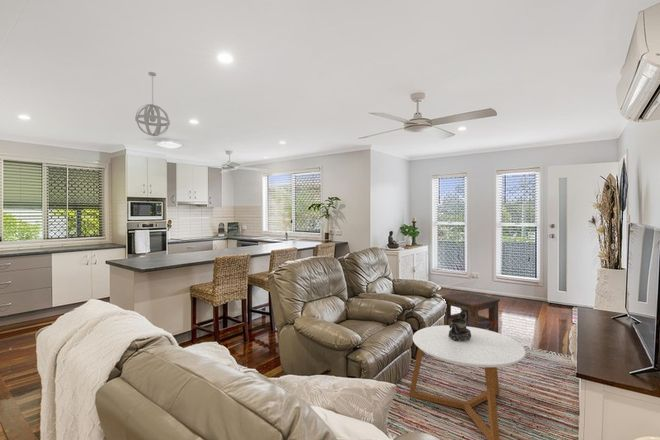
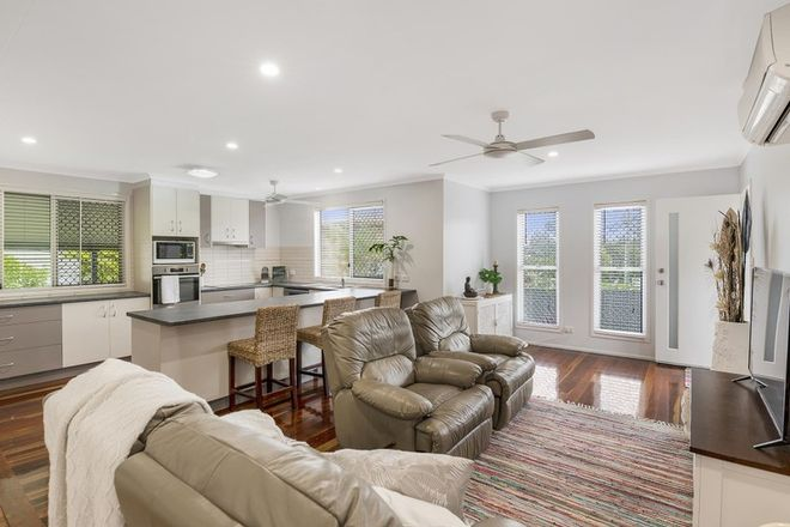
- coffee table (466, 365)
- decorative bowl (459, 323)
- pendant light (152, 104)
- side table (469, 320)
